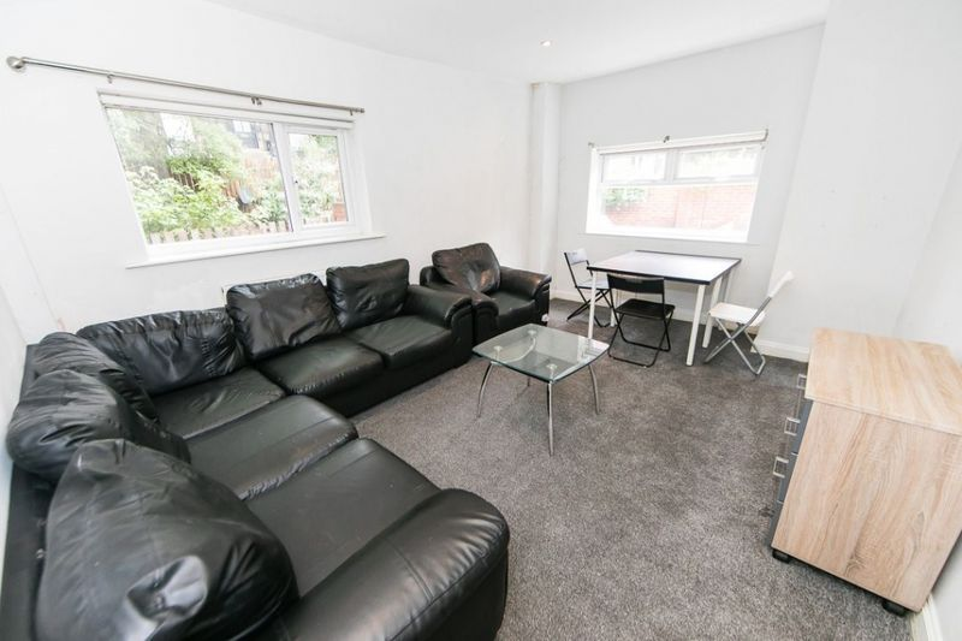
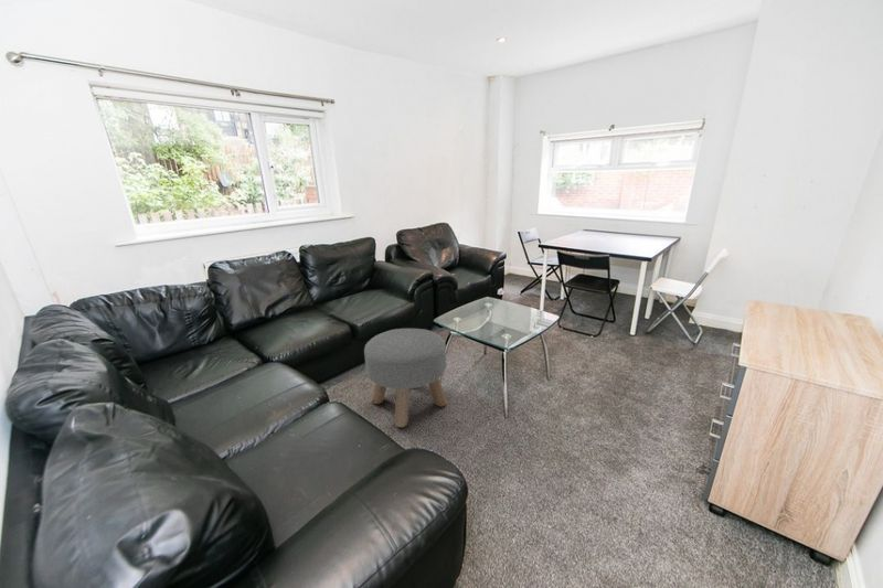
+ ottoman (406, 372)
